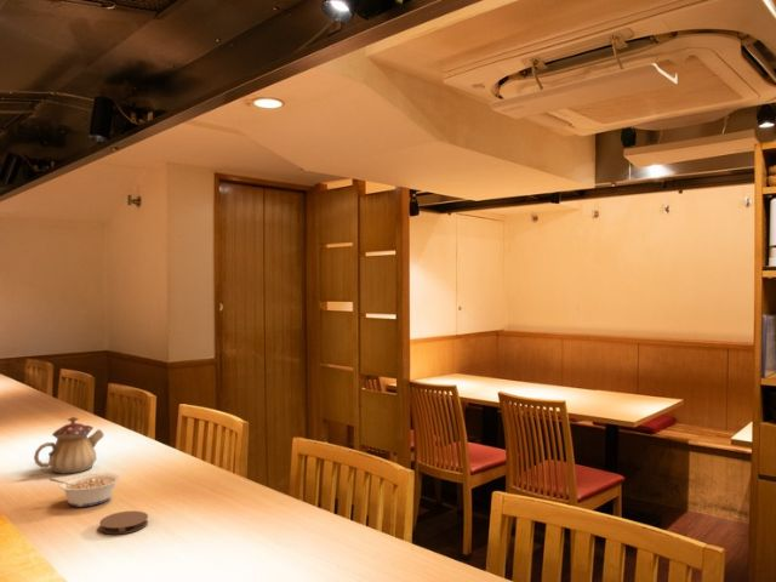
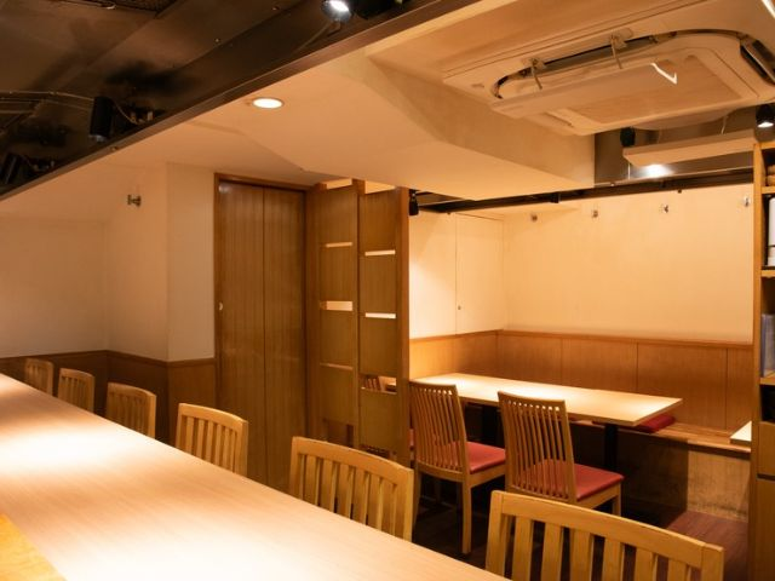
- legume (87, 489)
- coaster (124, 521)
- teapot (69, 443)
